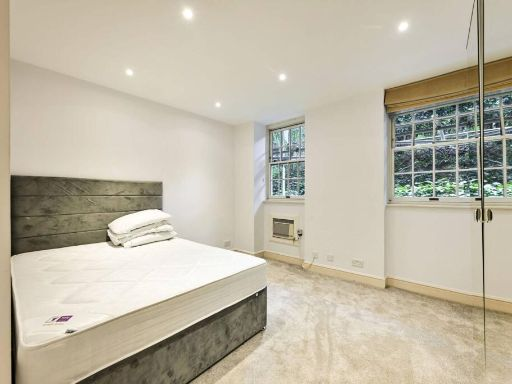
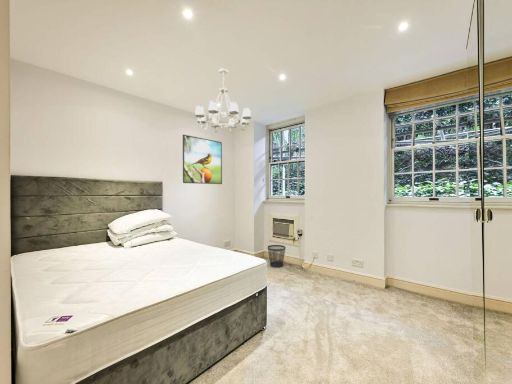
+ chandelier (221, 99)
+ wastebasket (277, 256)
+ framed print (203, 161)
